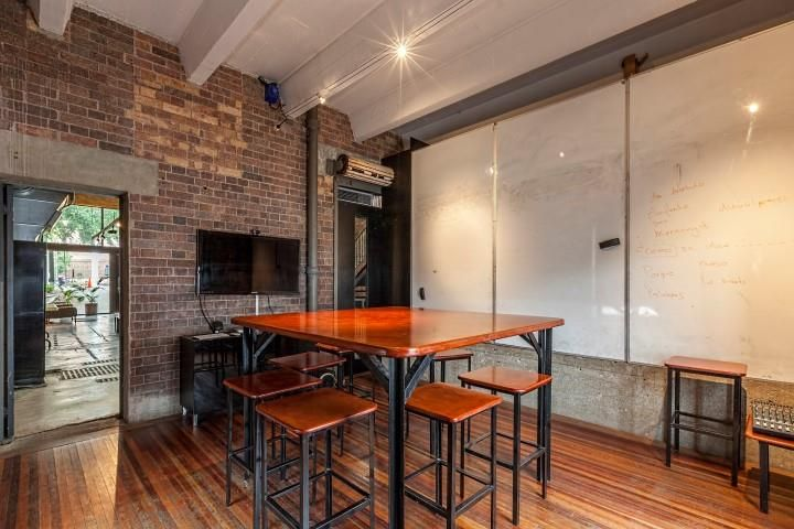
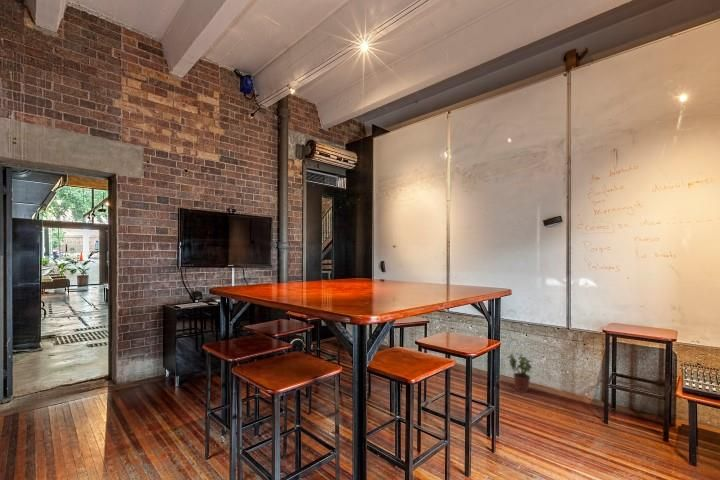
+ potted plant (521, 371)
